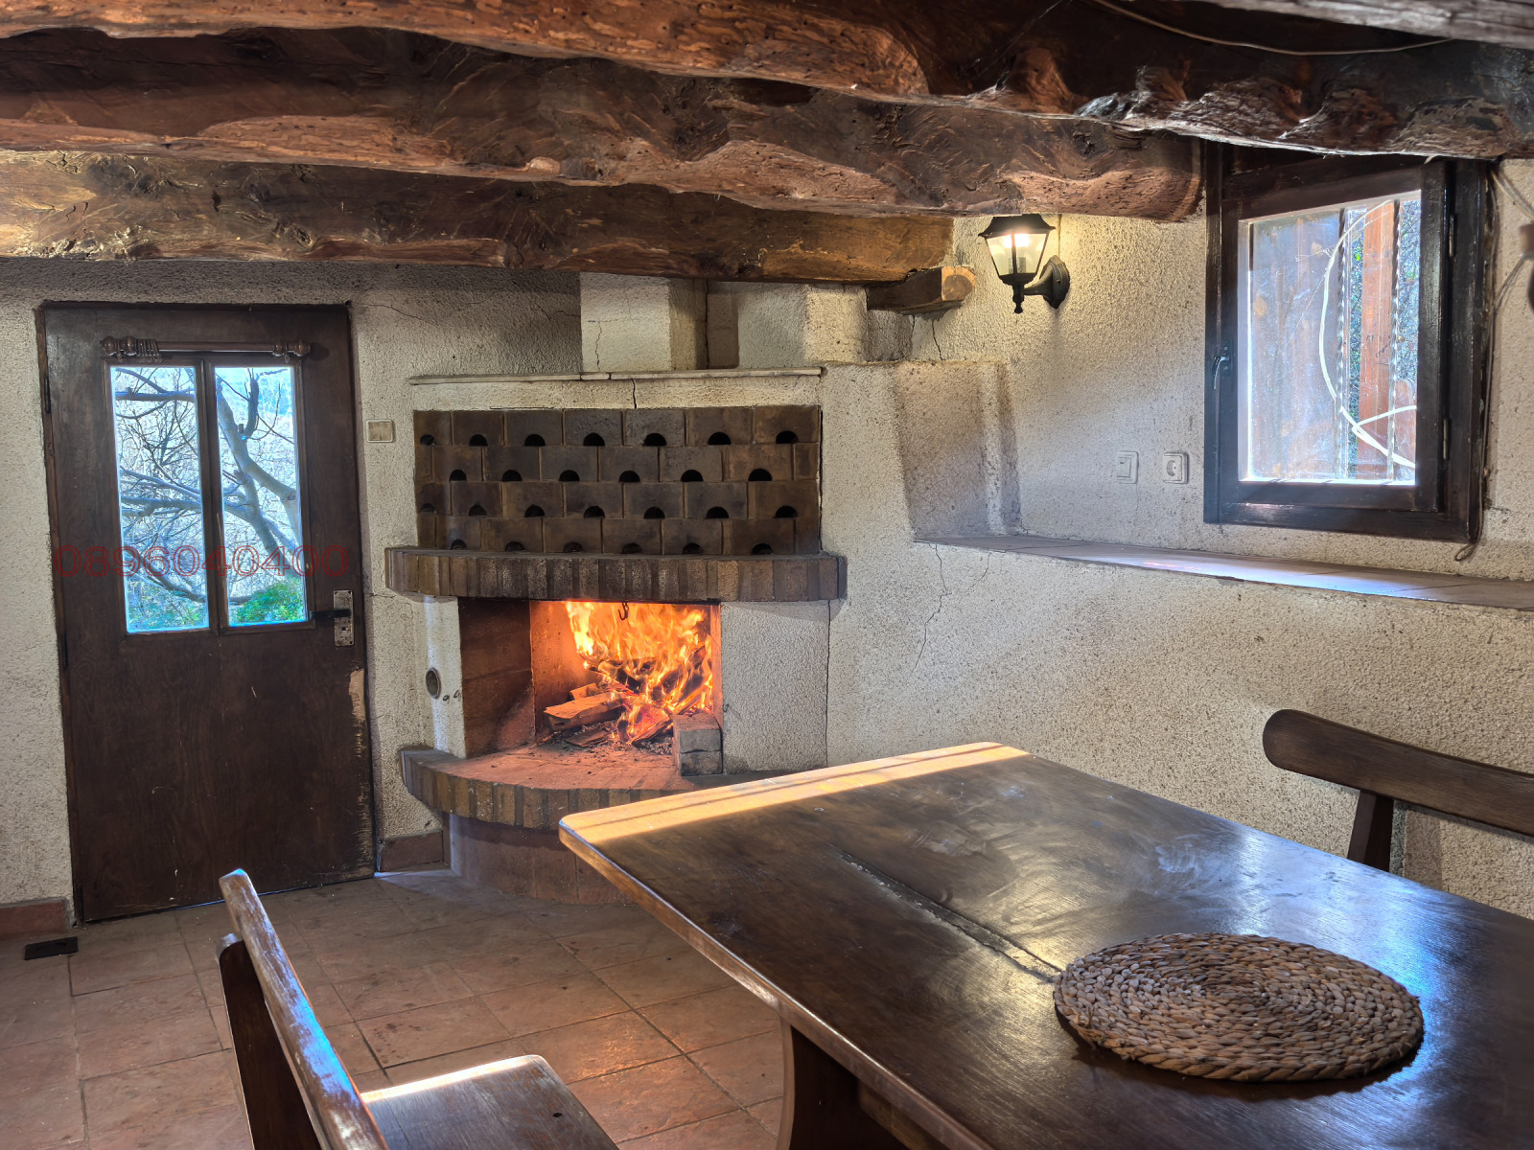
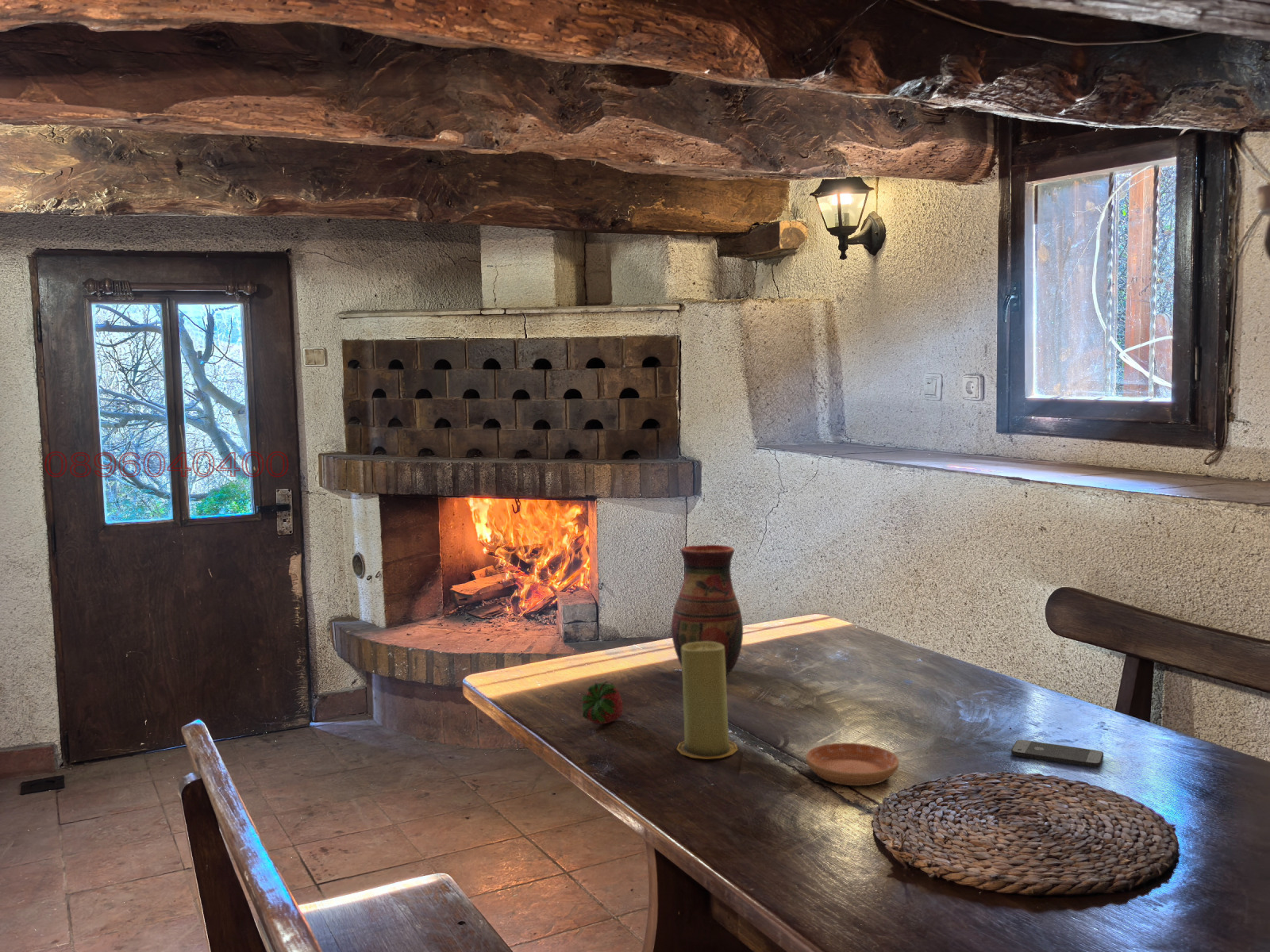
+ vase (706, 610)
+ smartphone (1056, 753)
+ fruit (602, 703)
+ candle (706, 697)
+ saucer (852, 765)
